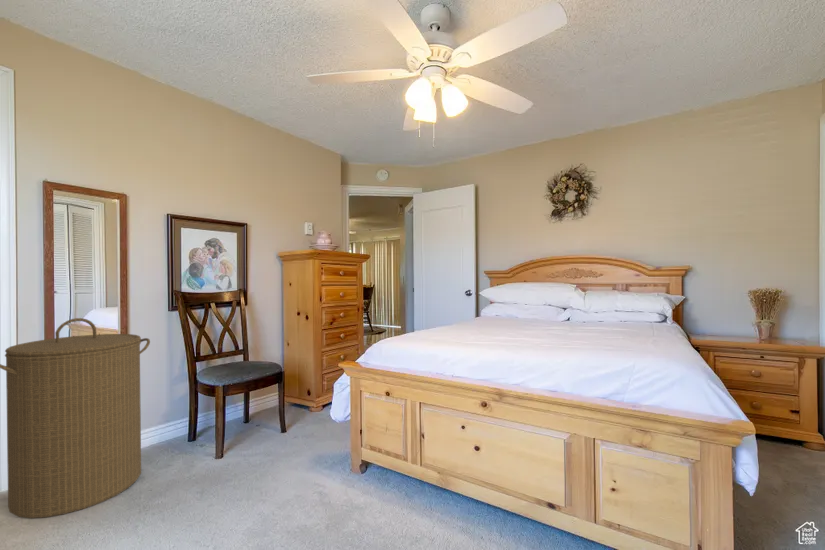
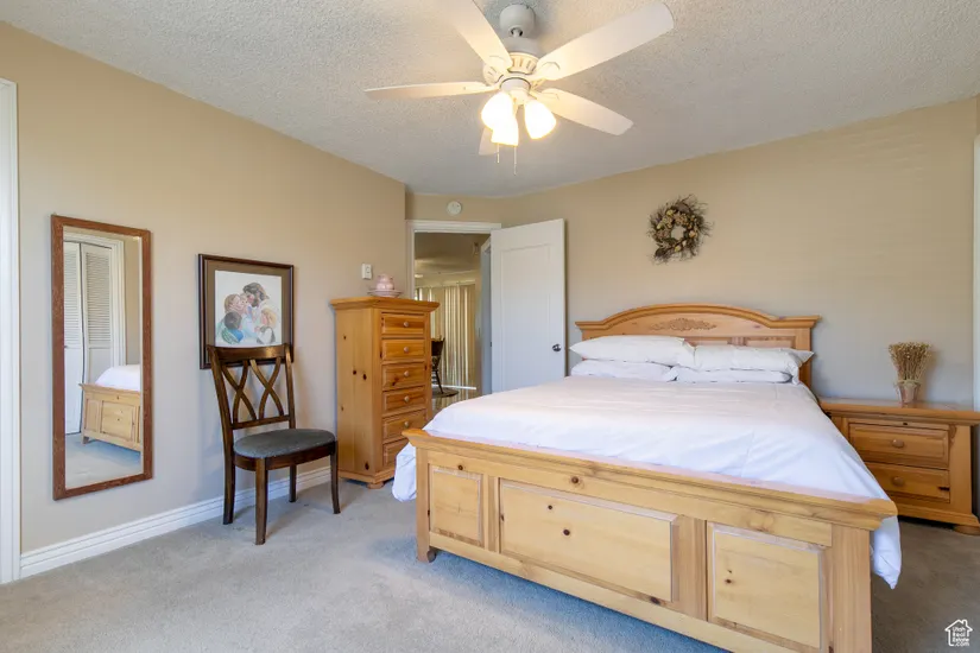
- laundry hamper (79, 403)
